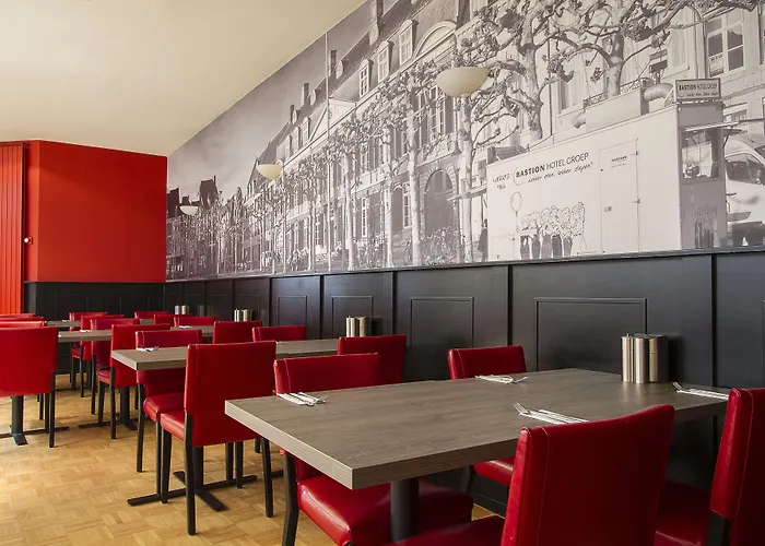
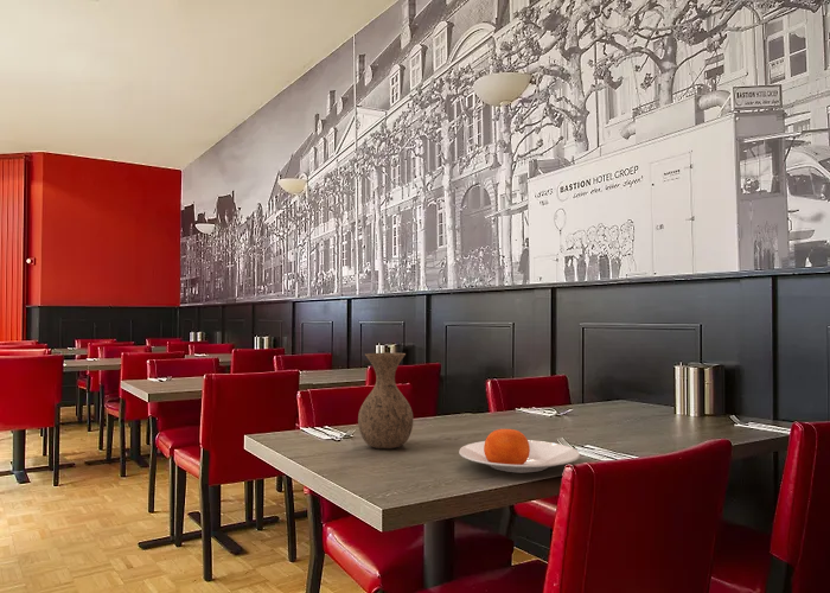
+ plate (518, 447)
+ vase (385, 400)
